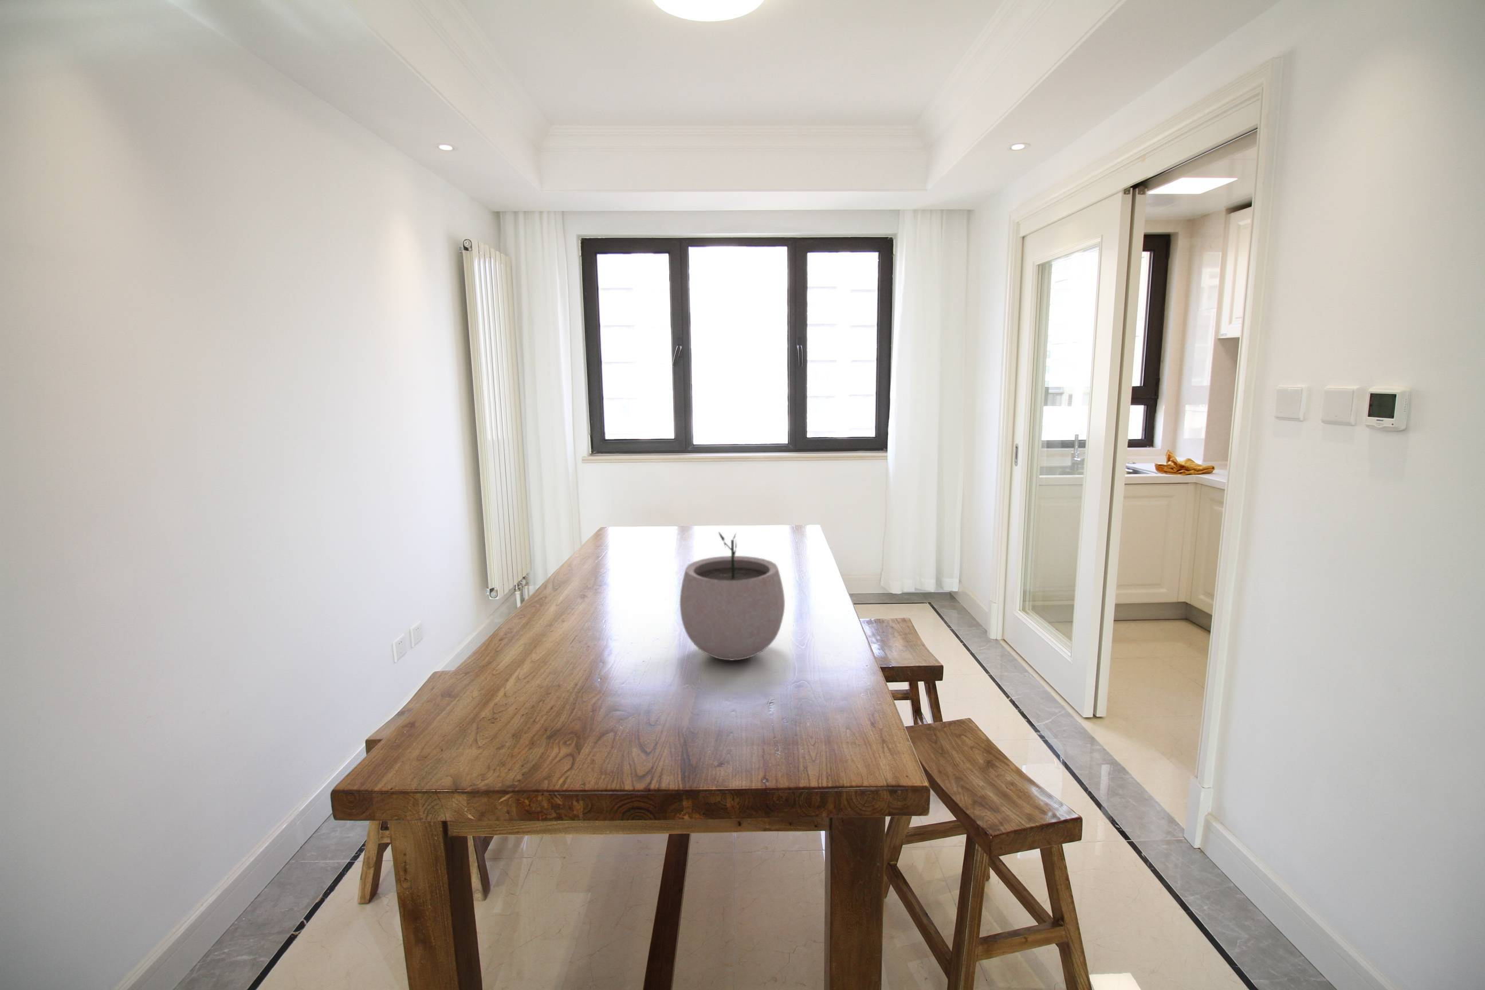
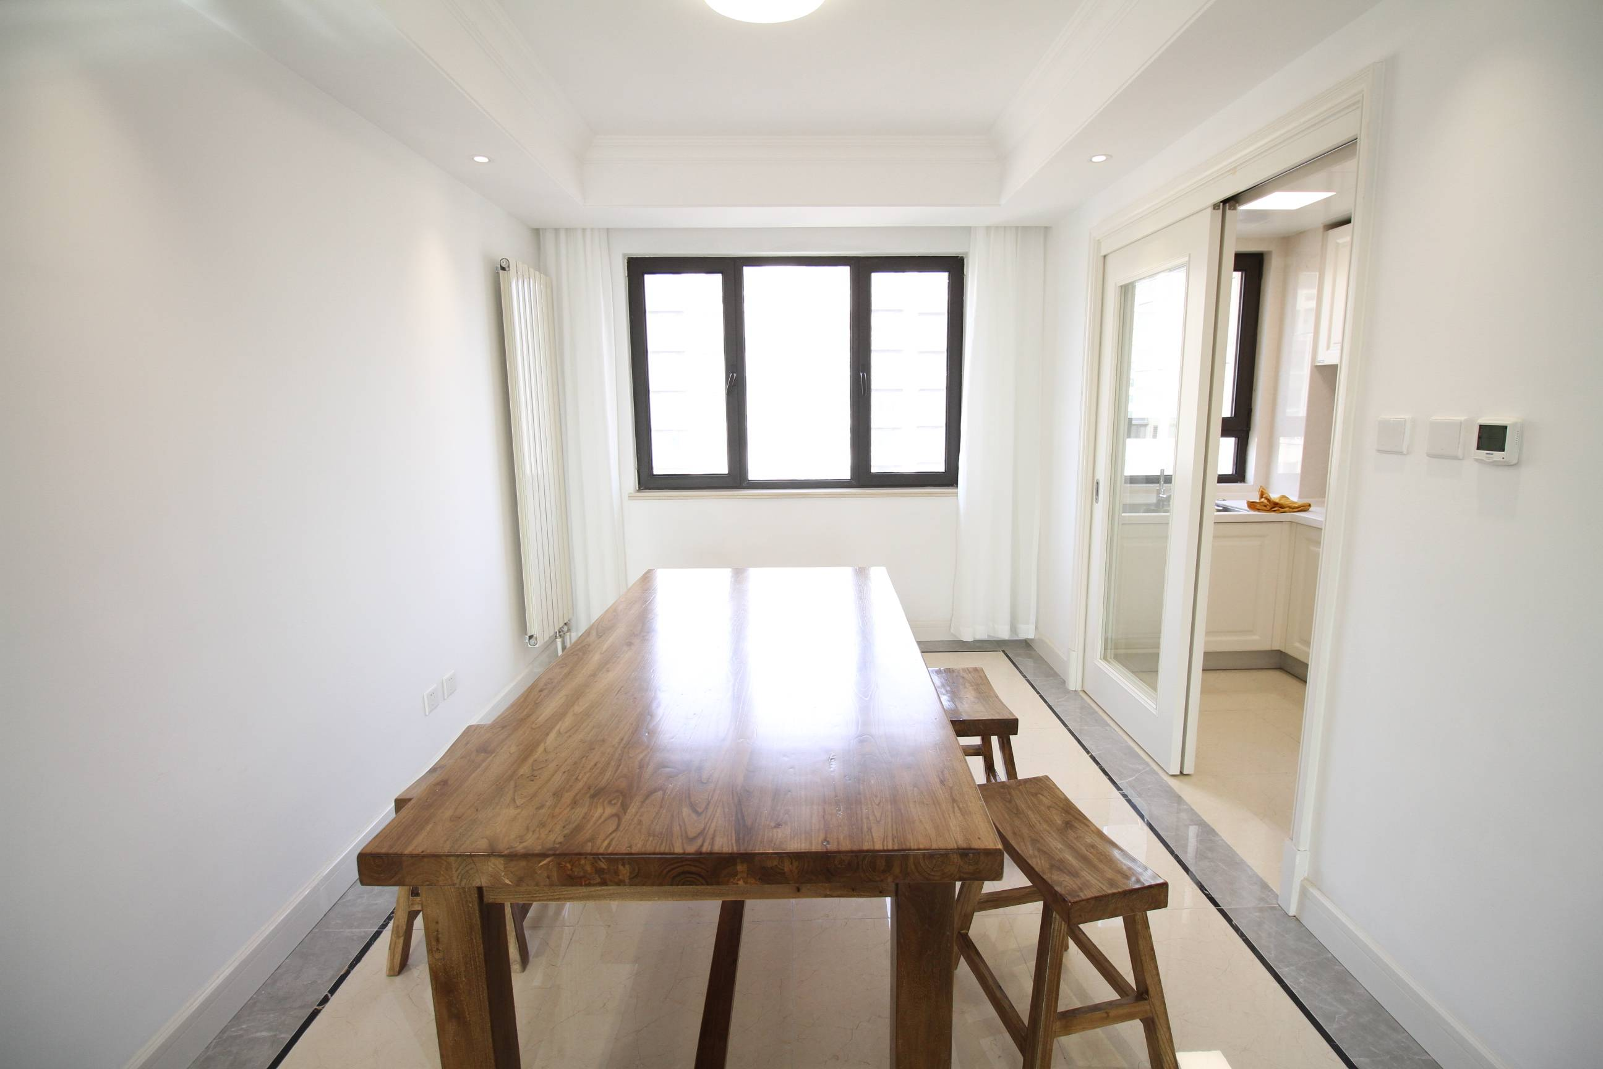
- plant pot (731, 592)
